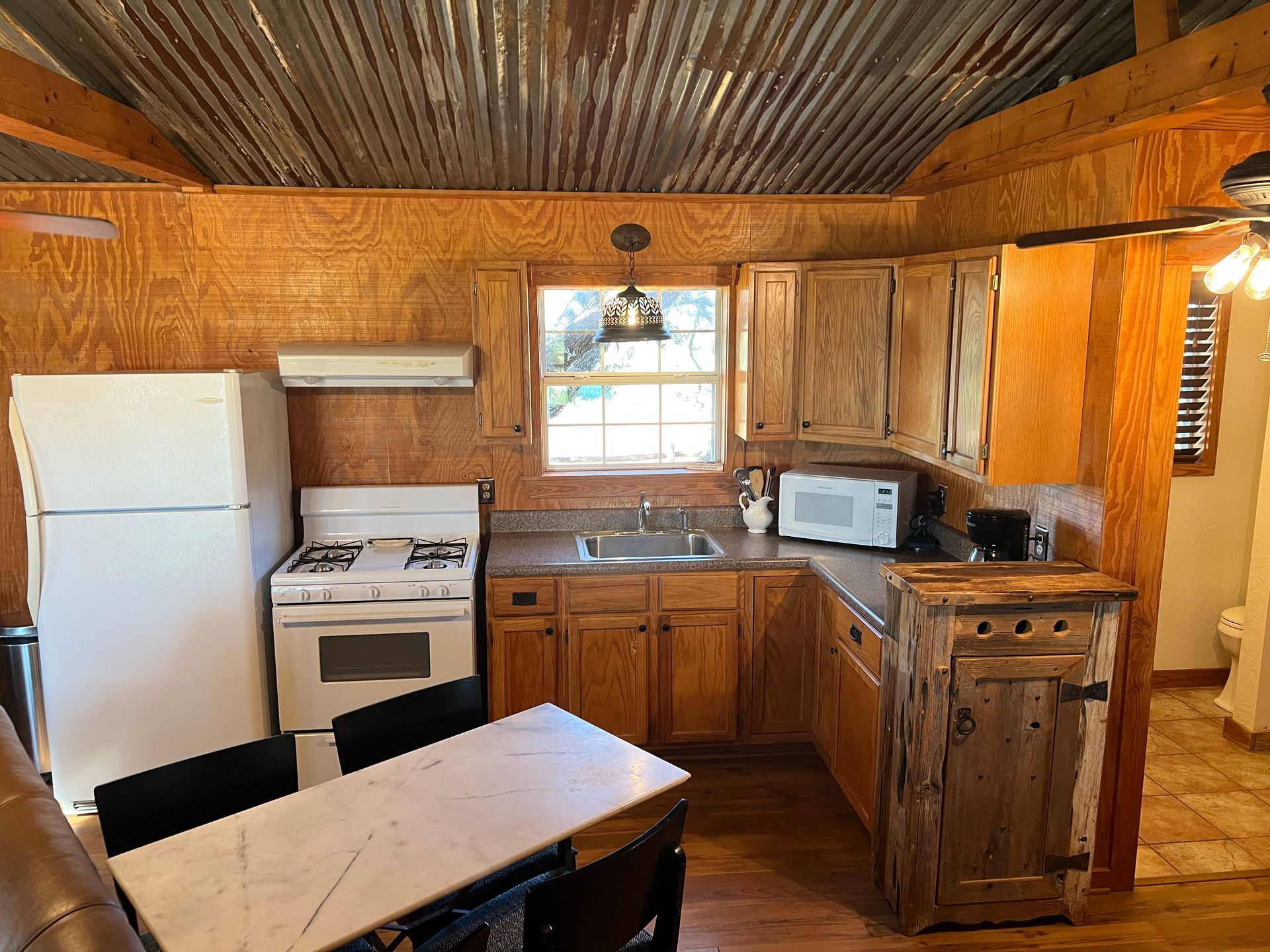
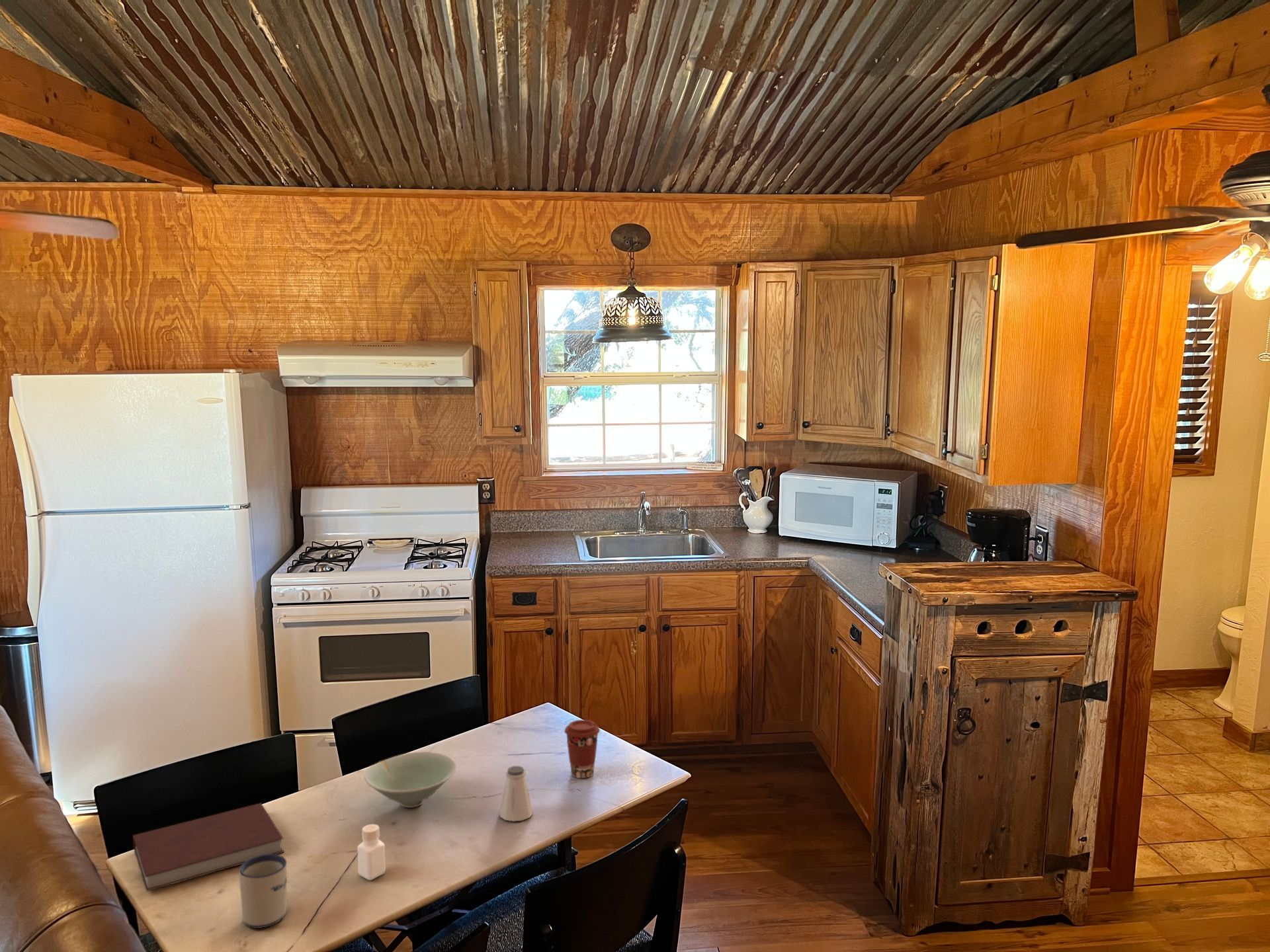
+ coffee cup (582, 749)
+ pepper shaker (371, 851)
+ bowl (410, 785)
+ saltshaker (516, 791)
+ mug (265, 886)
+ notebook (208, 844)
